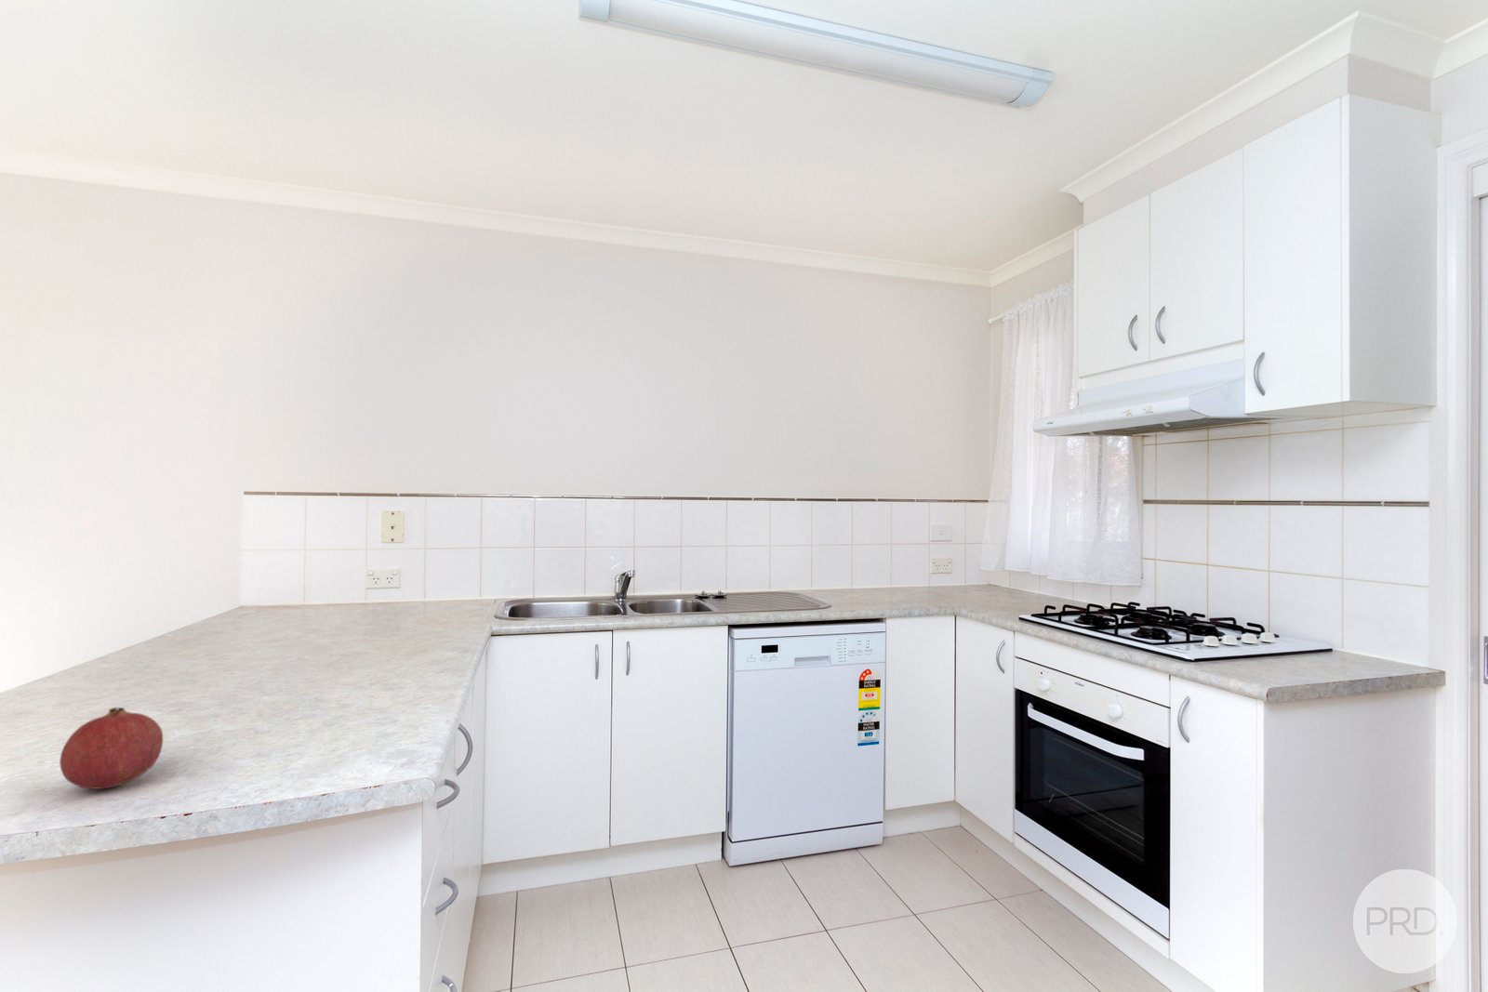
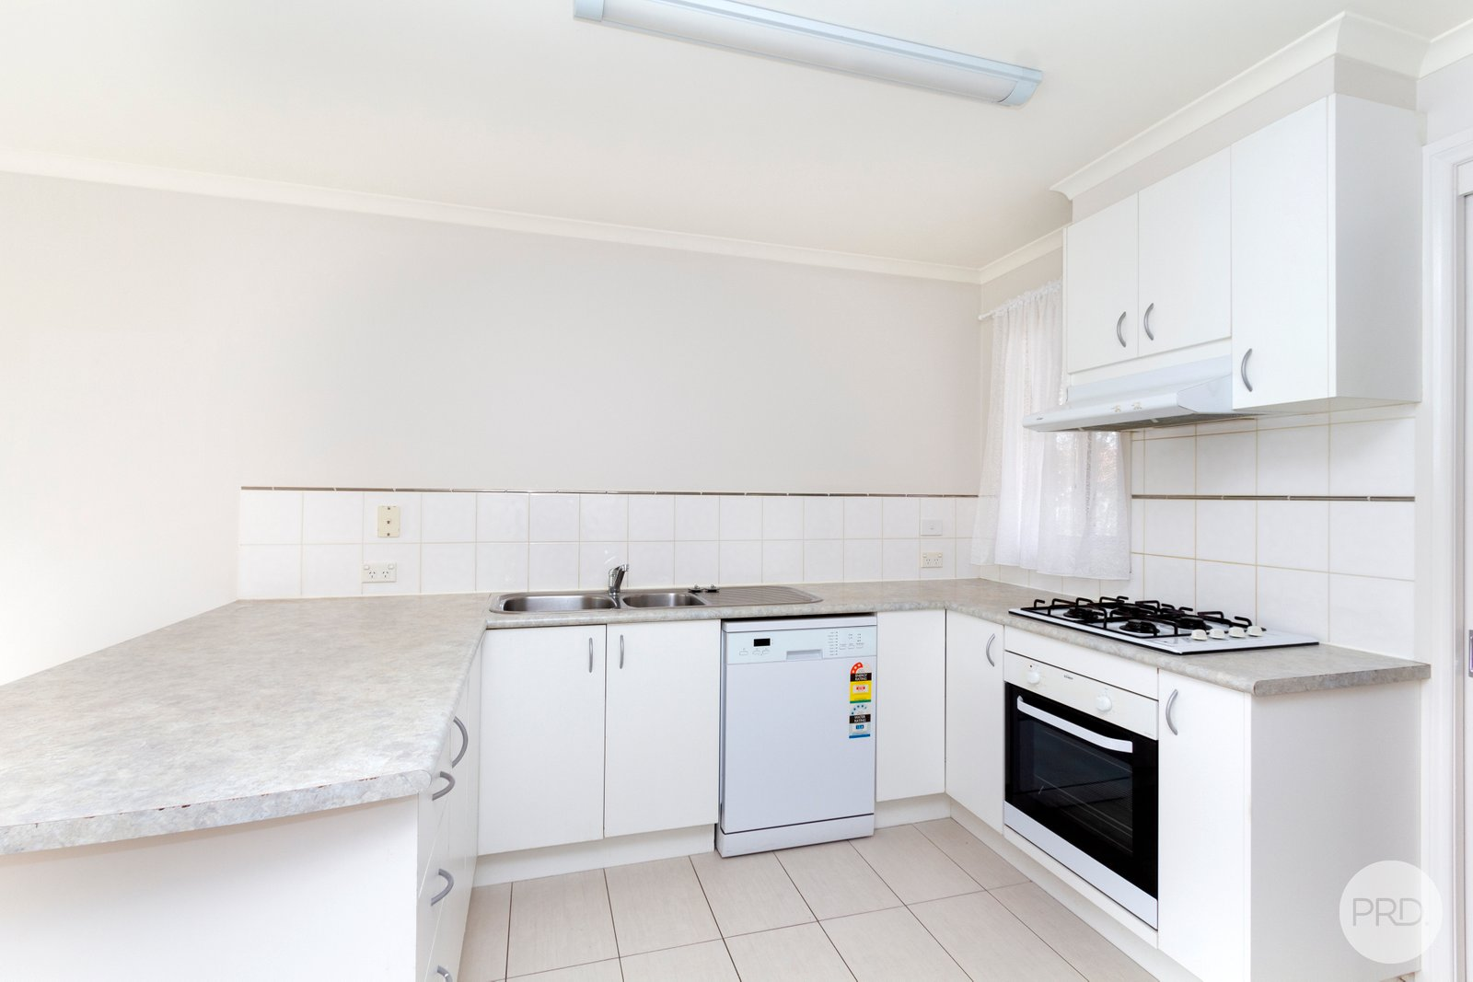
- fruit (113, 746)
